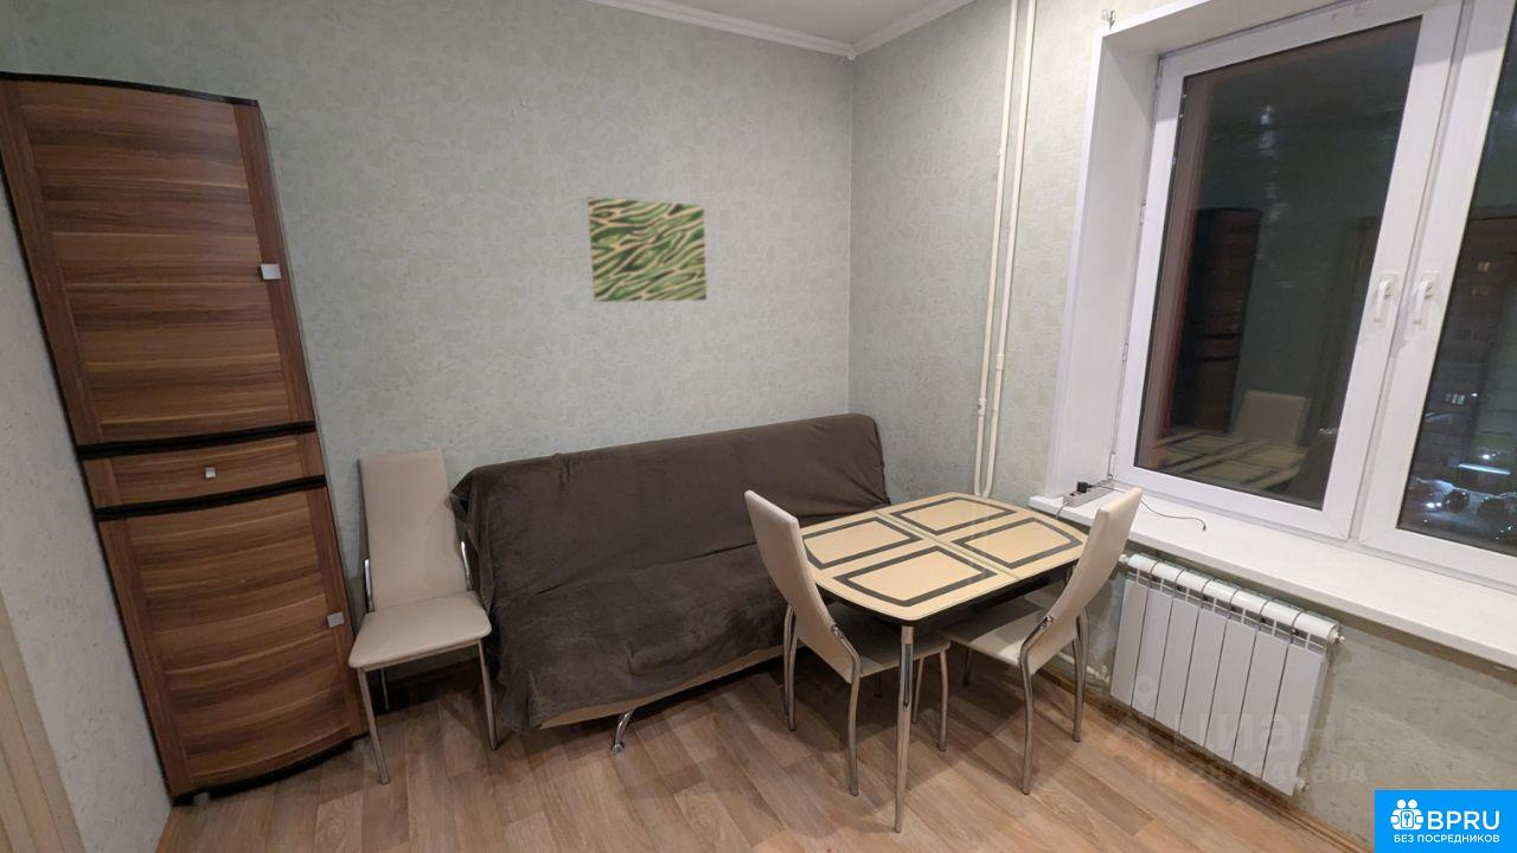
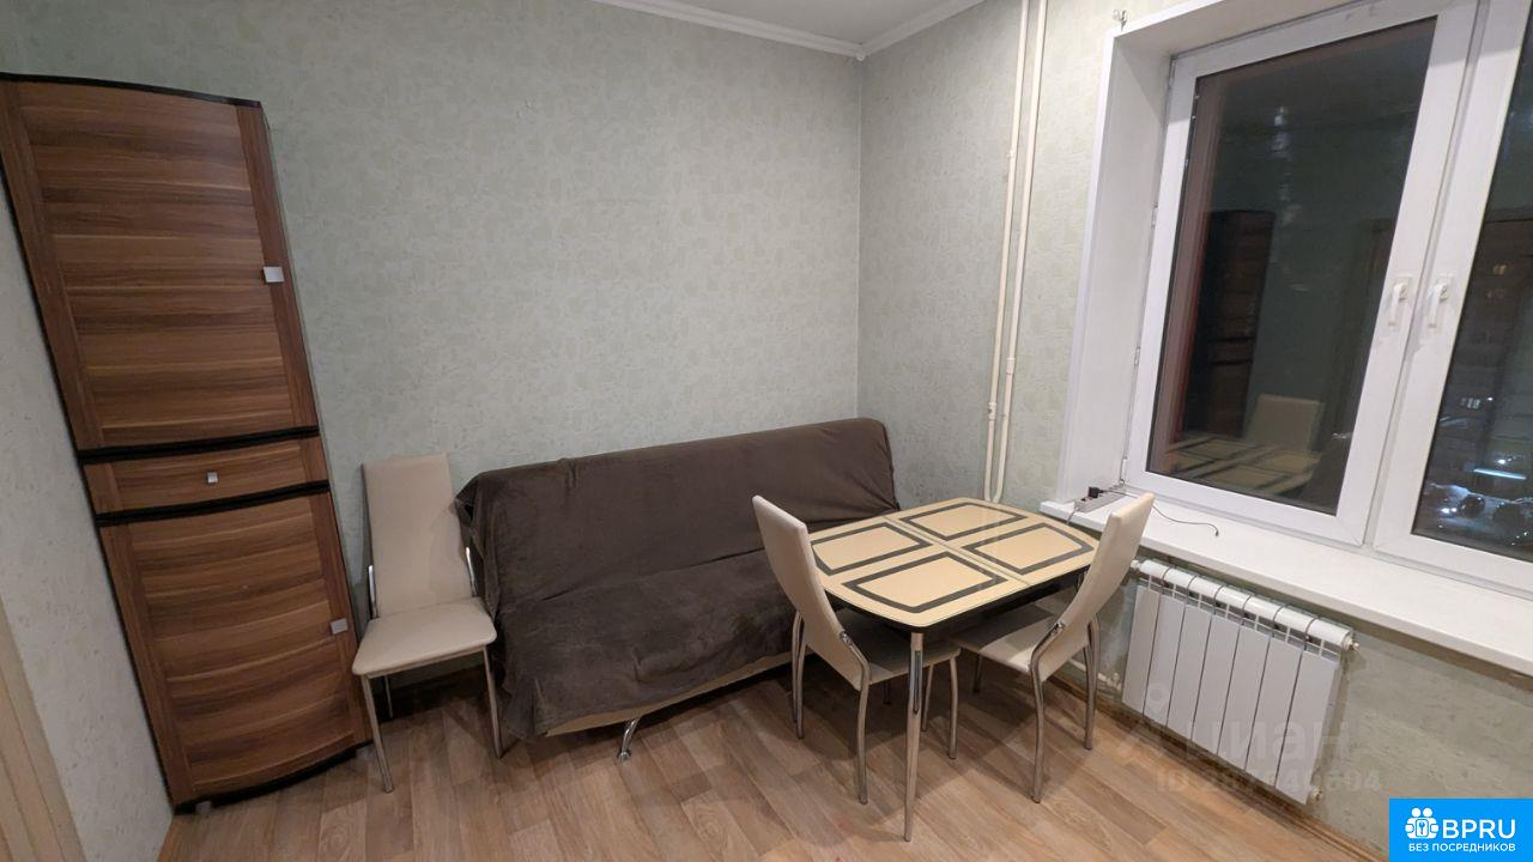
- wall art (651, 251)
